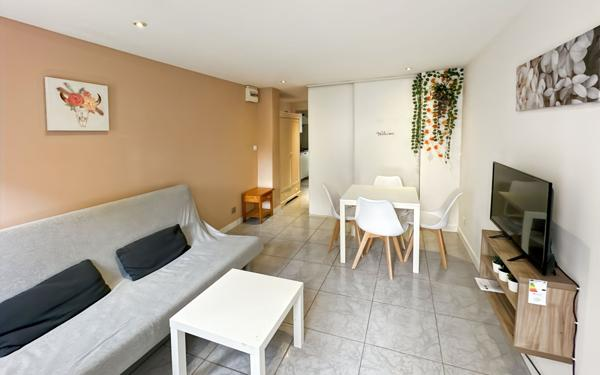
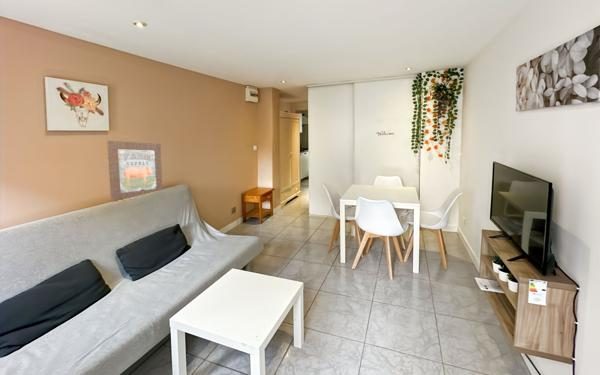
+ wall art (137, 170)
